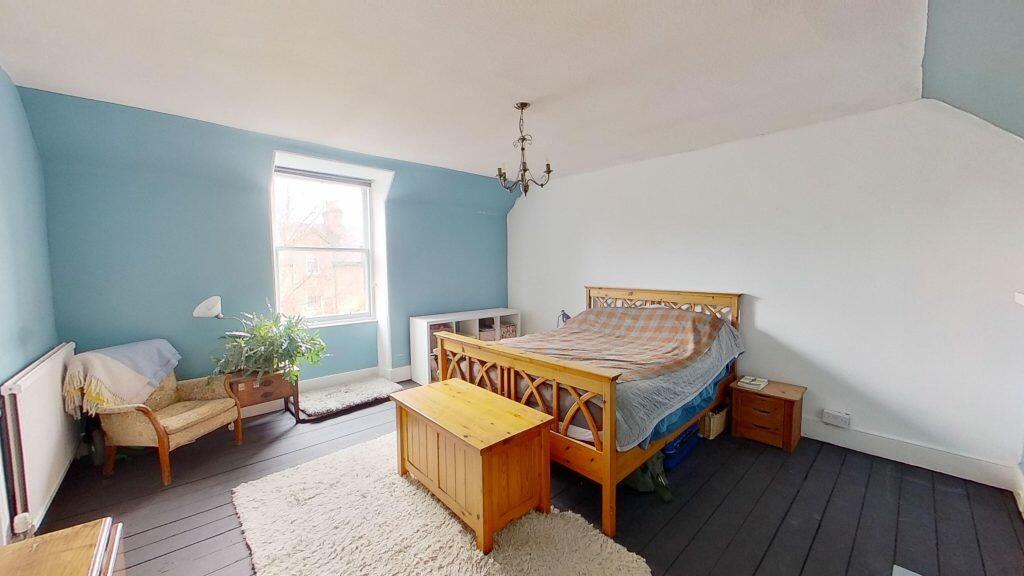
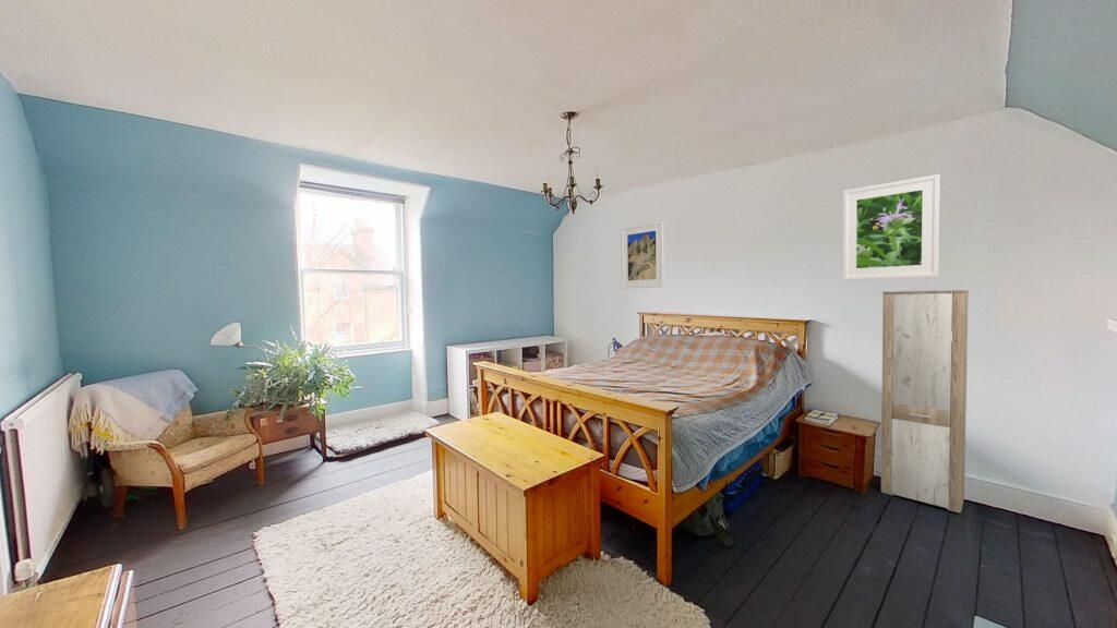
+ cabinet (923, 394)
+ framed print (641, 256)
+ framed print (888, 231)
